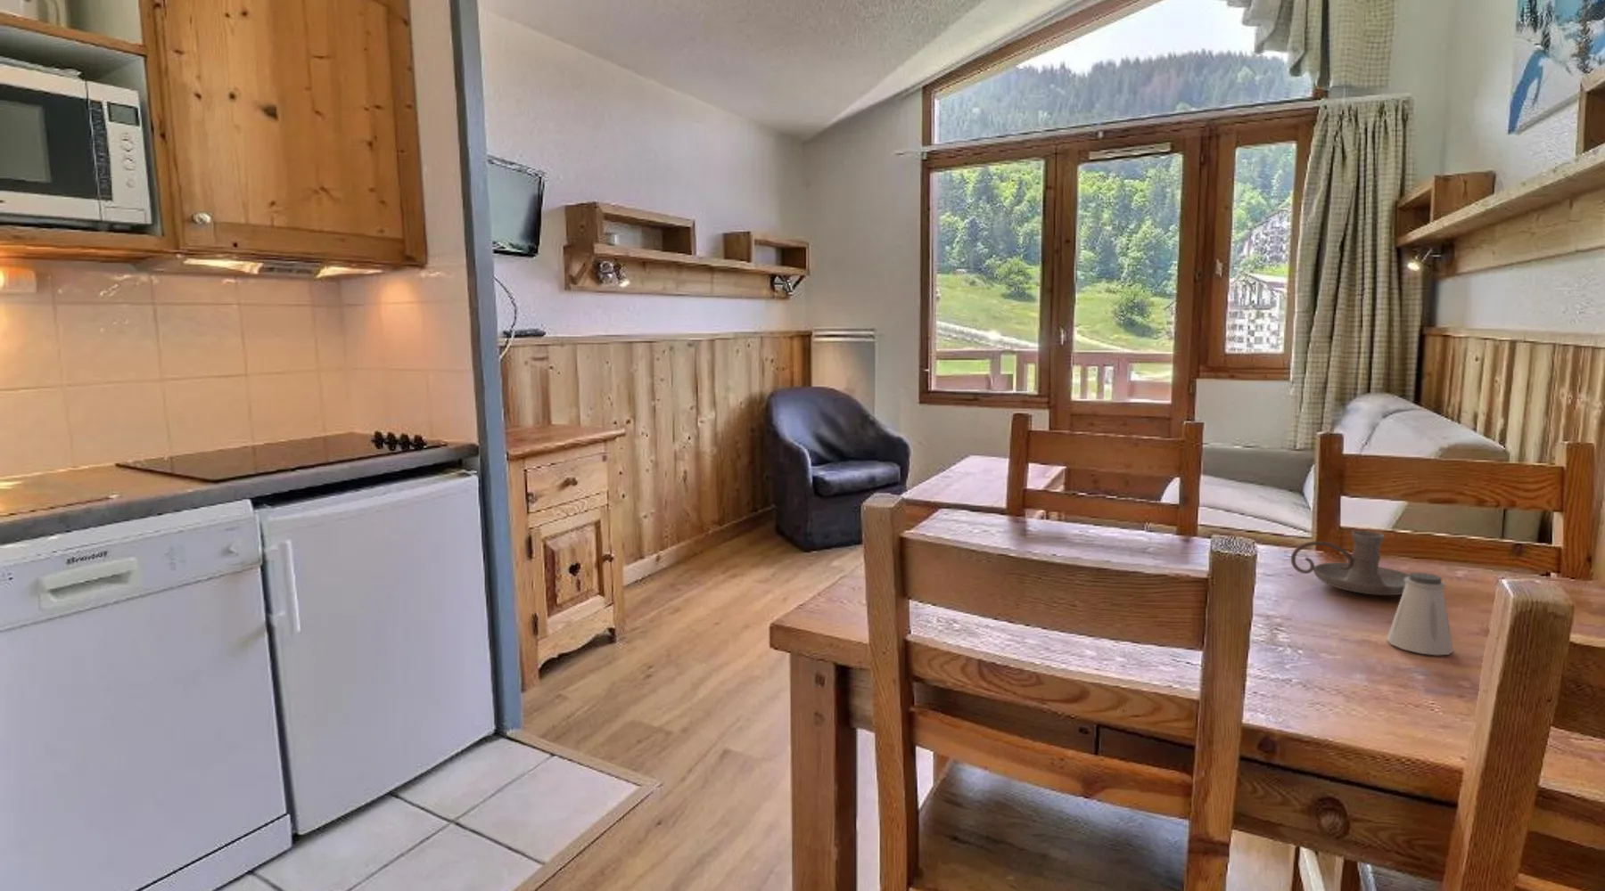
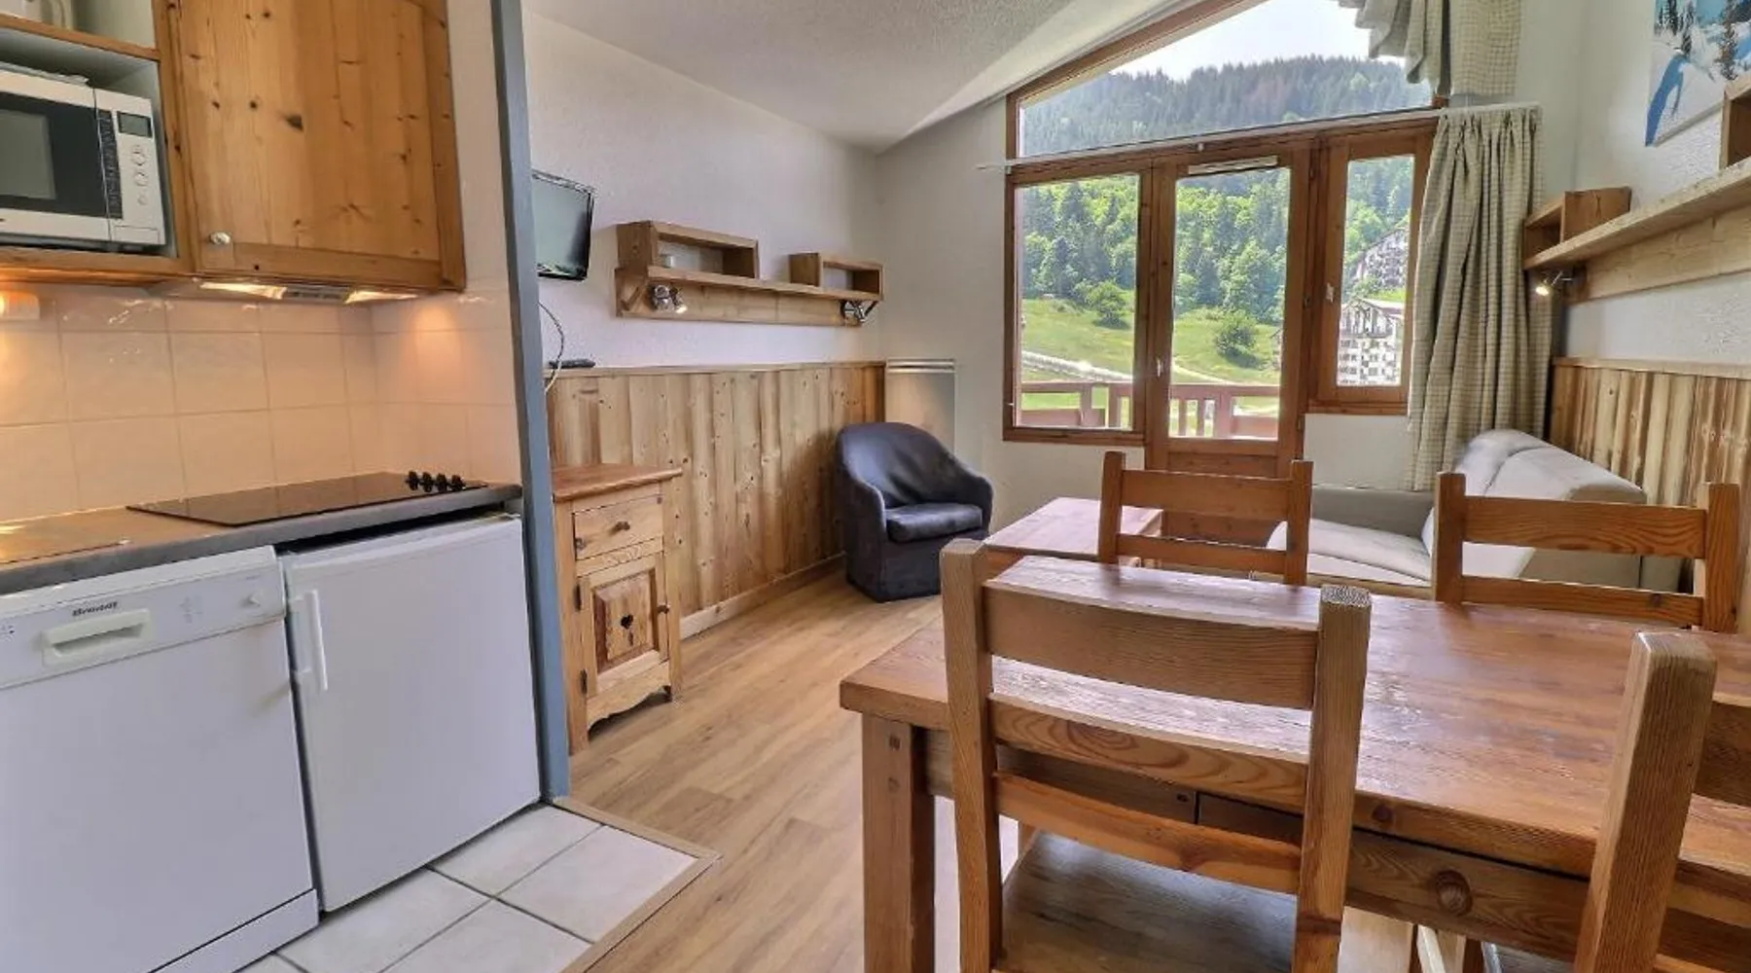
- candle holder (1353, 560)
- saltshaker (1422, 610)
